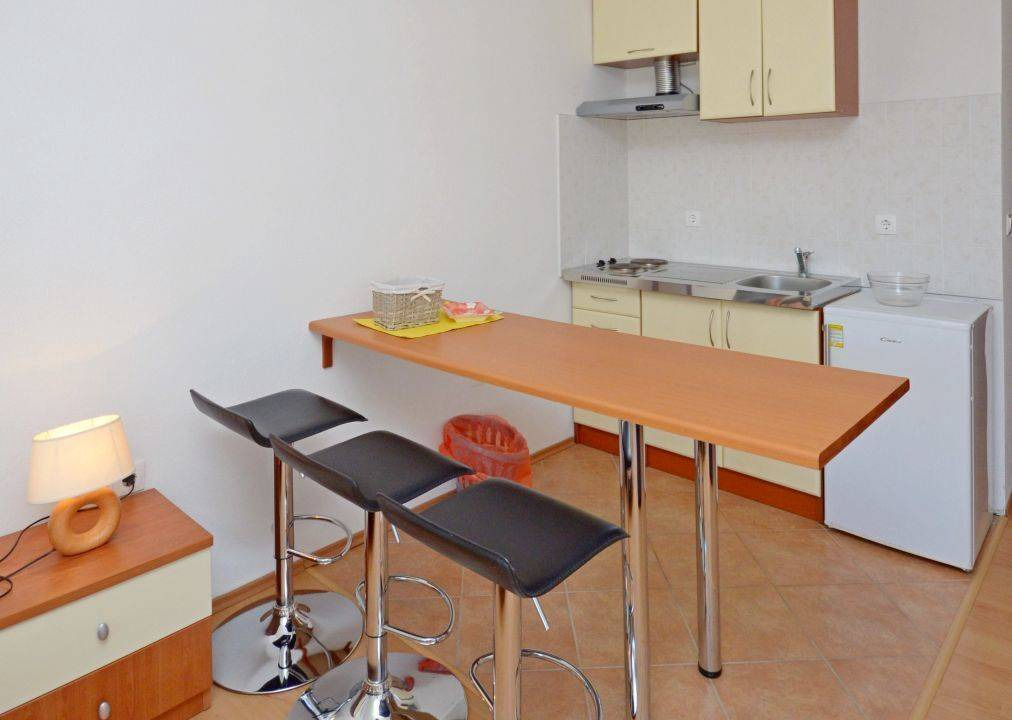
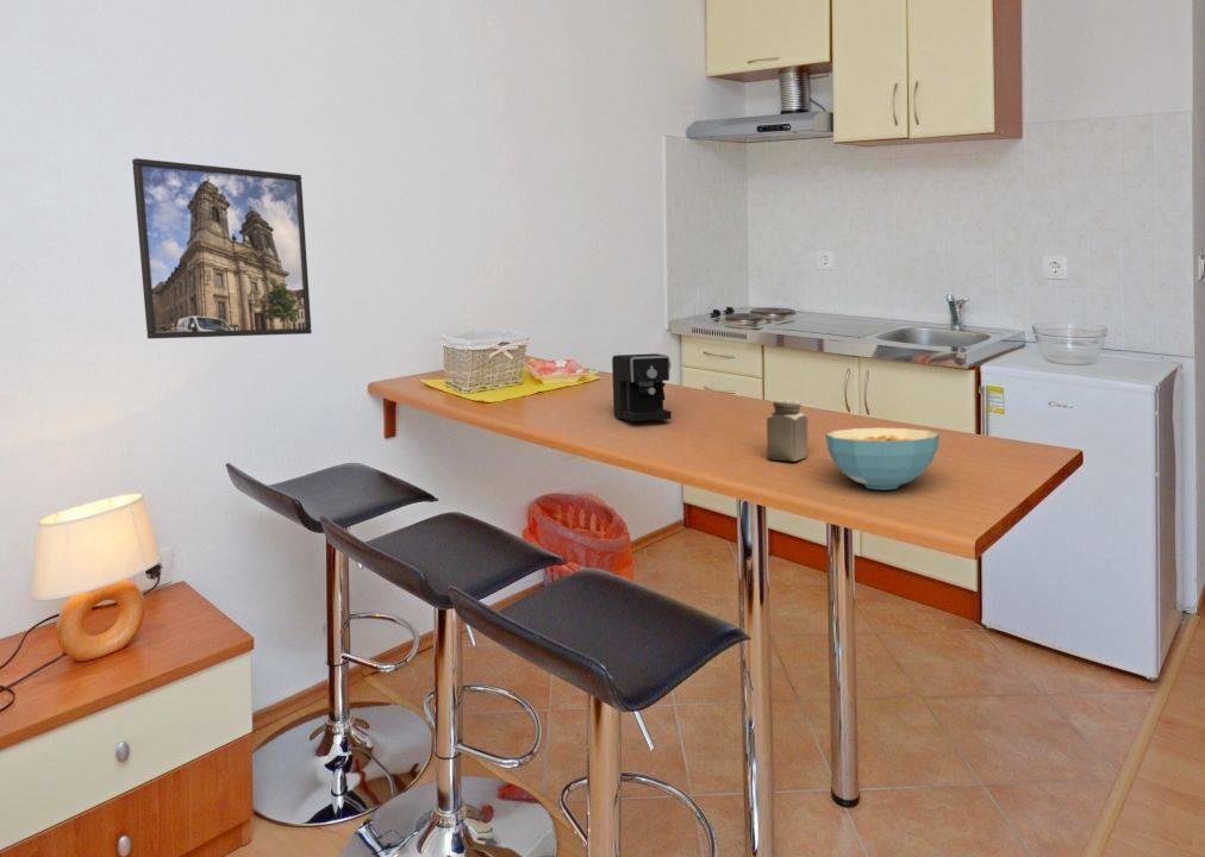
+ coffee maker (668, 380)
+ cereal bowl (881, 459)
+ salt shaker (787, 428)
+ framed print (227, 252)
